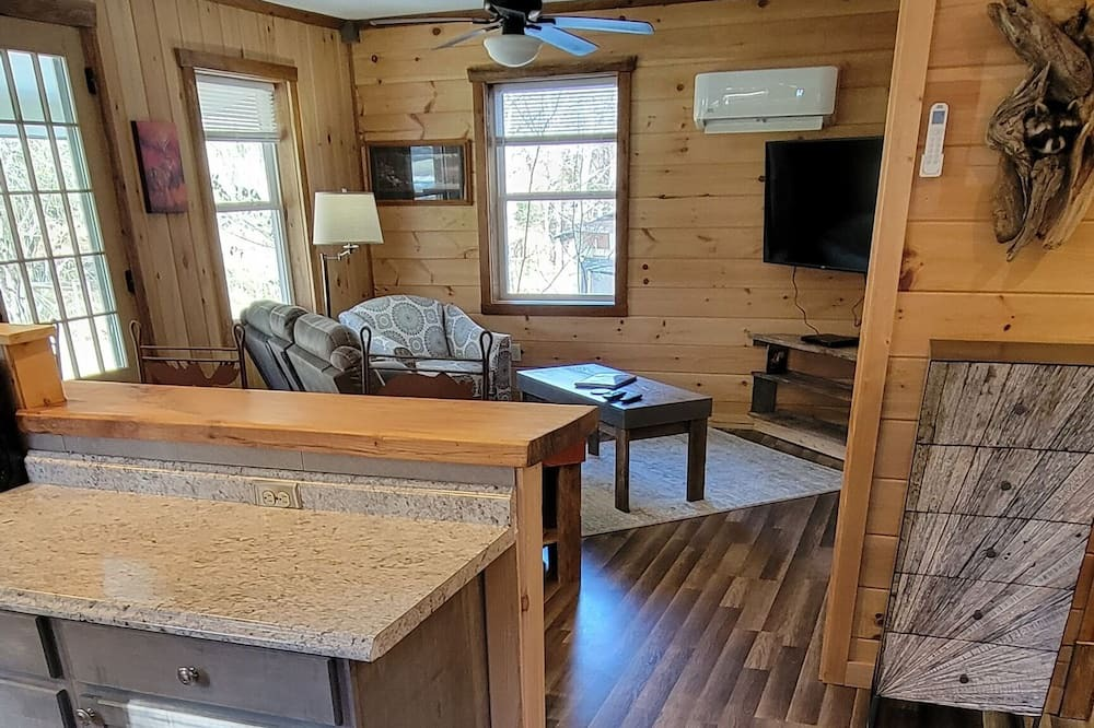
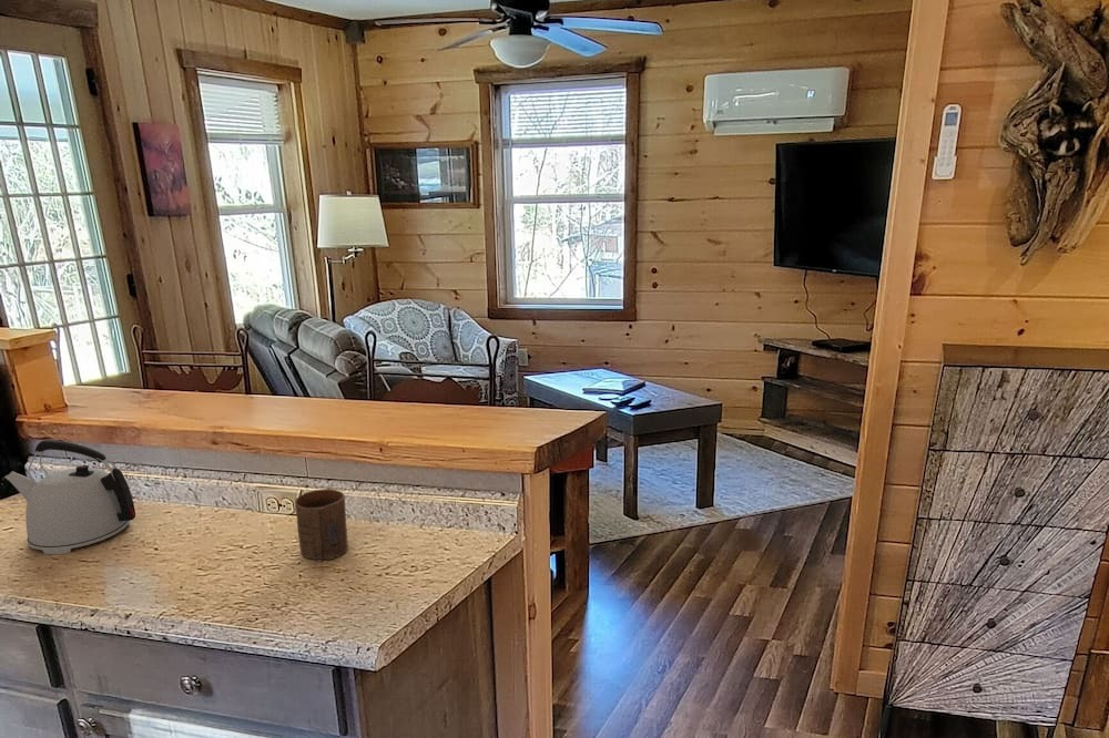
+ kettle (69, 486)
+ cup (323, 524)
